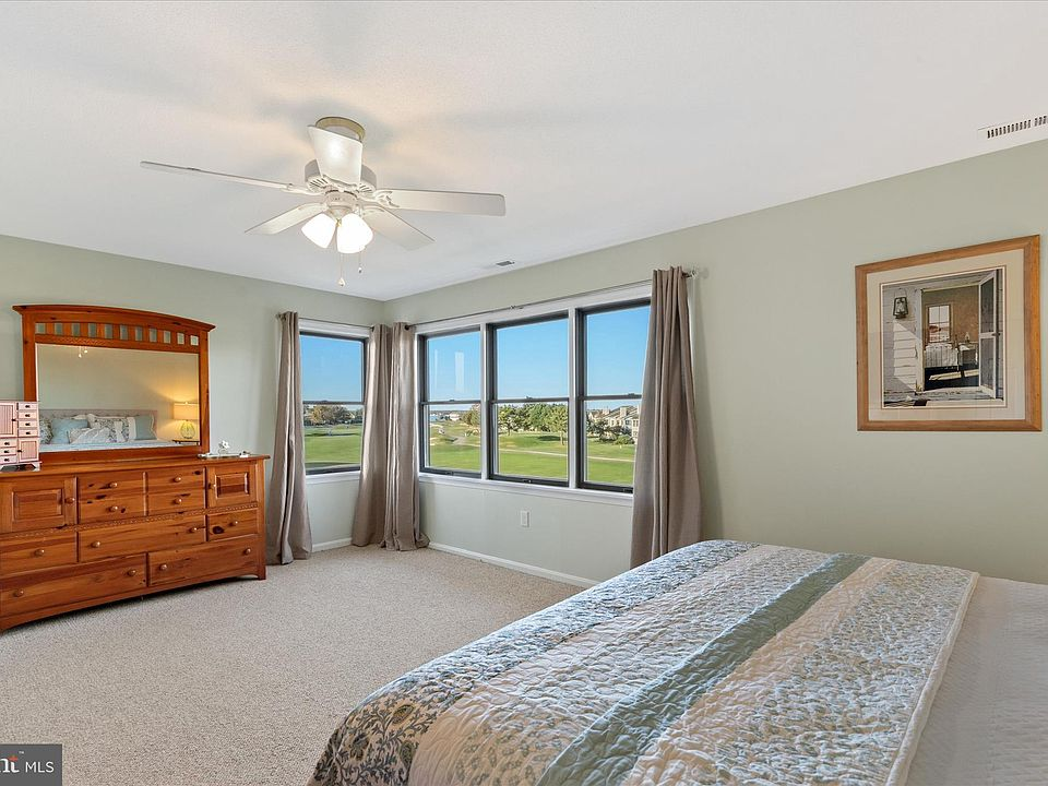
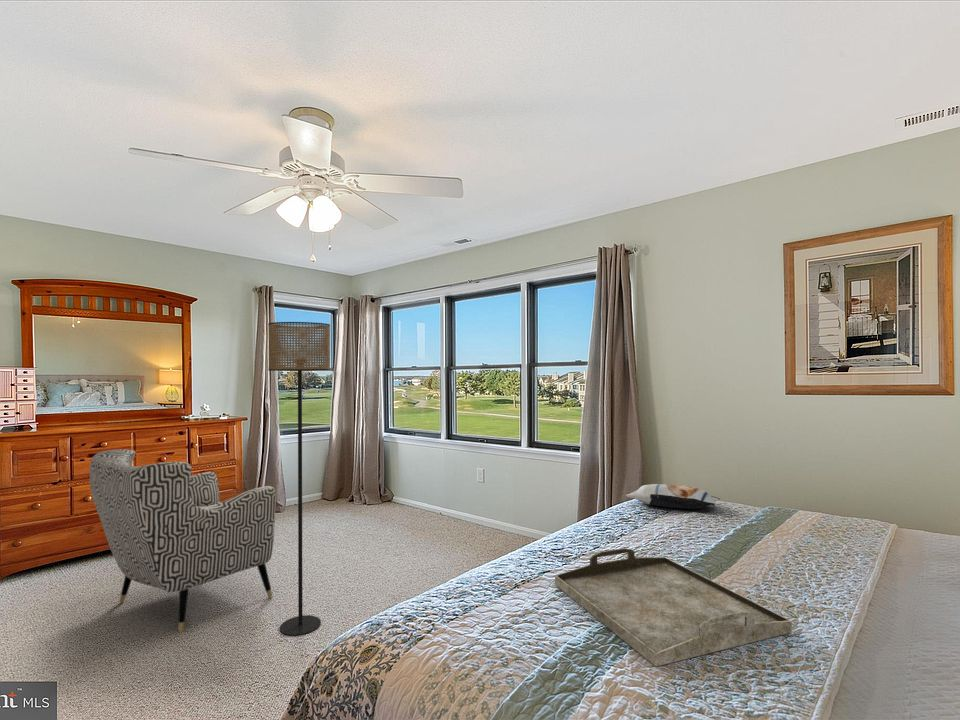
+ serving tray (661, 591)
+ armchair (181, 526)
+ pillow (673, 494)
+ floor lamp (300, 474)
